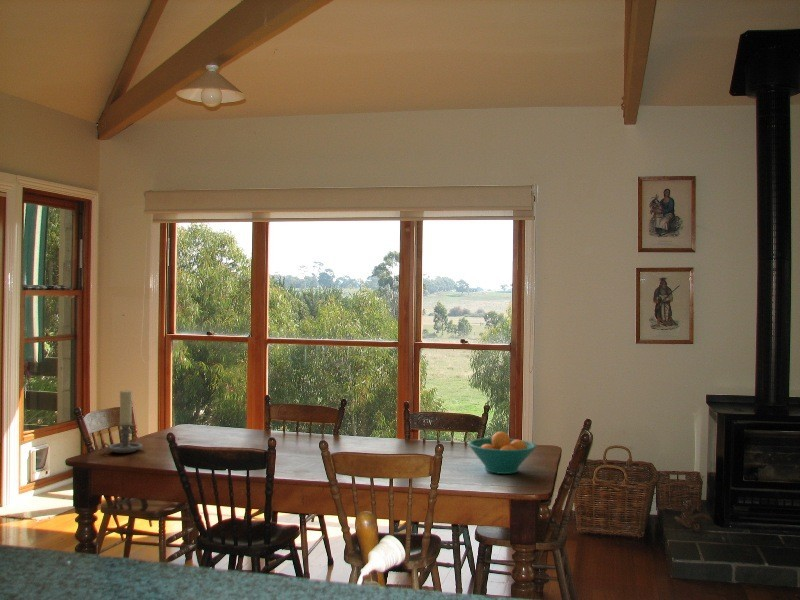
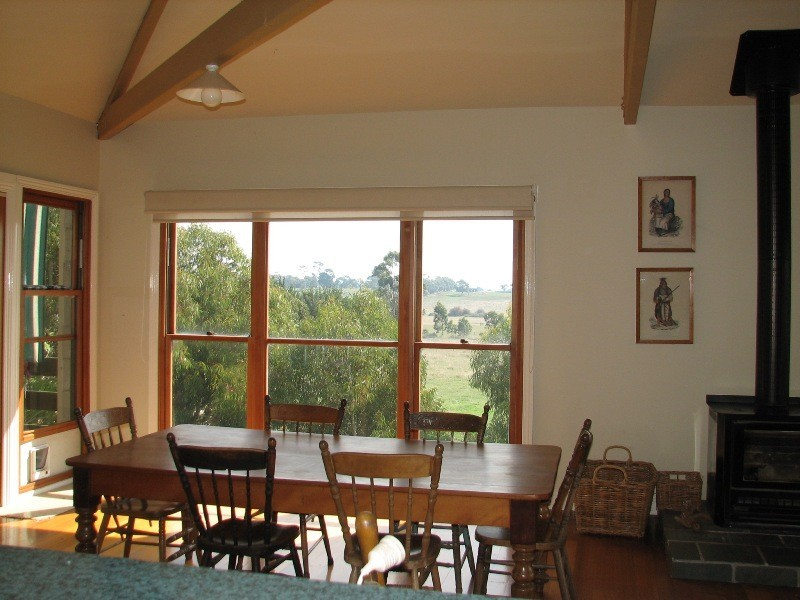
- candle holder (122, 420)
- fruit bowl (501, 451)
